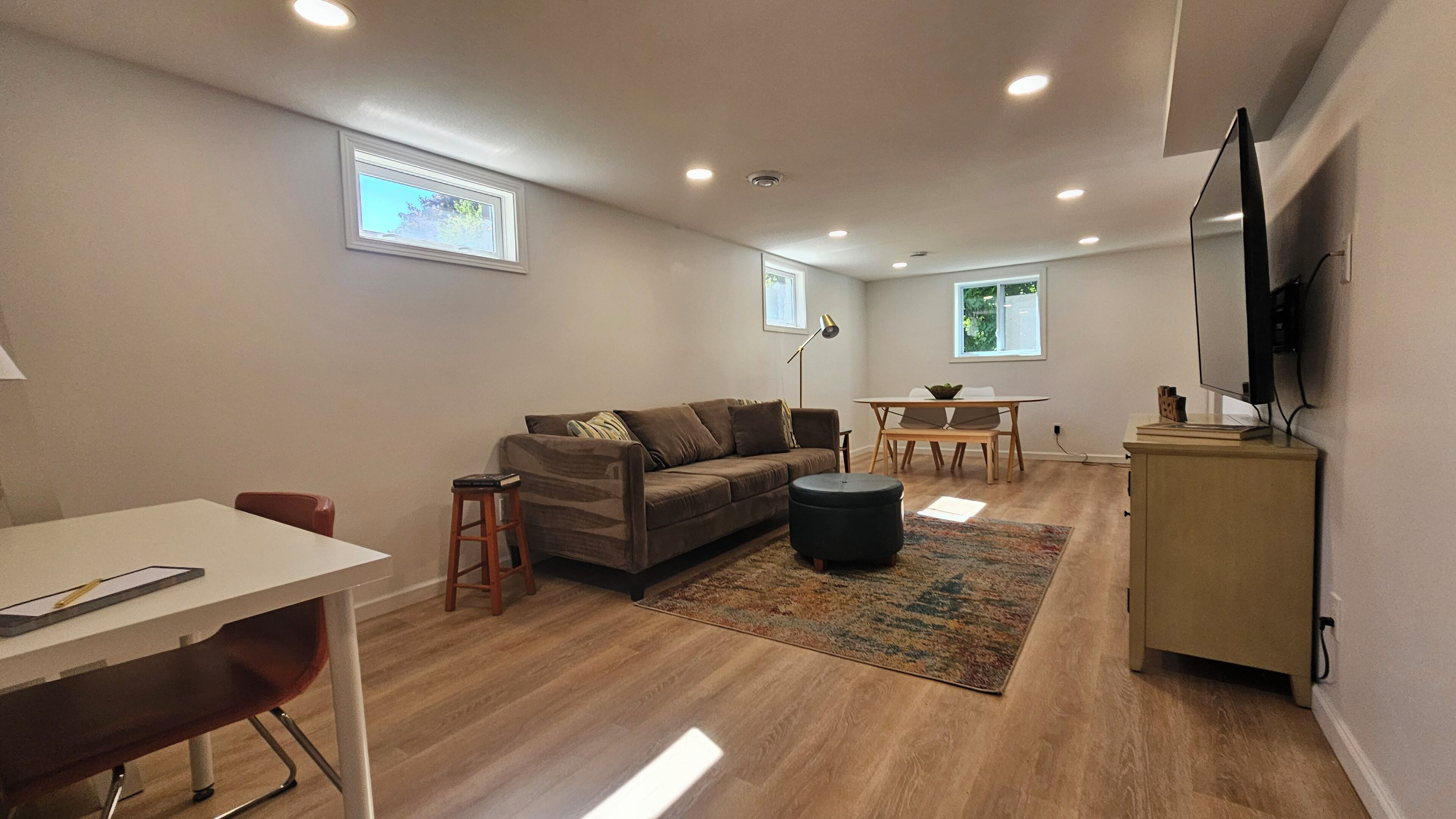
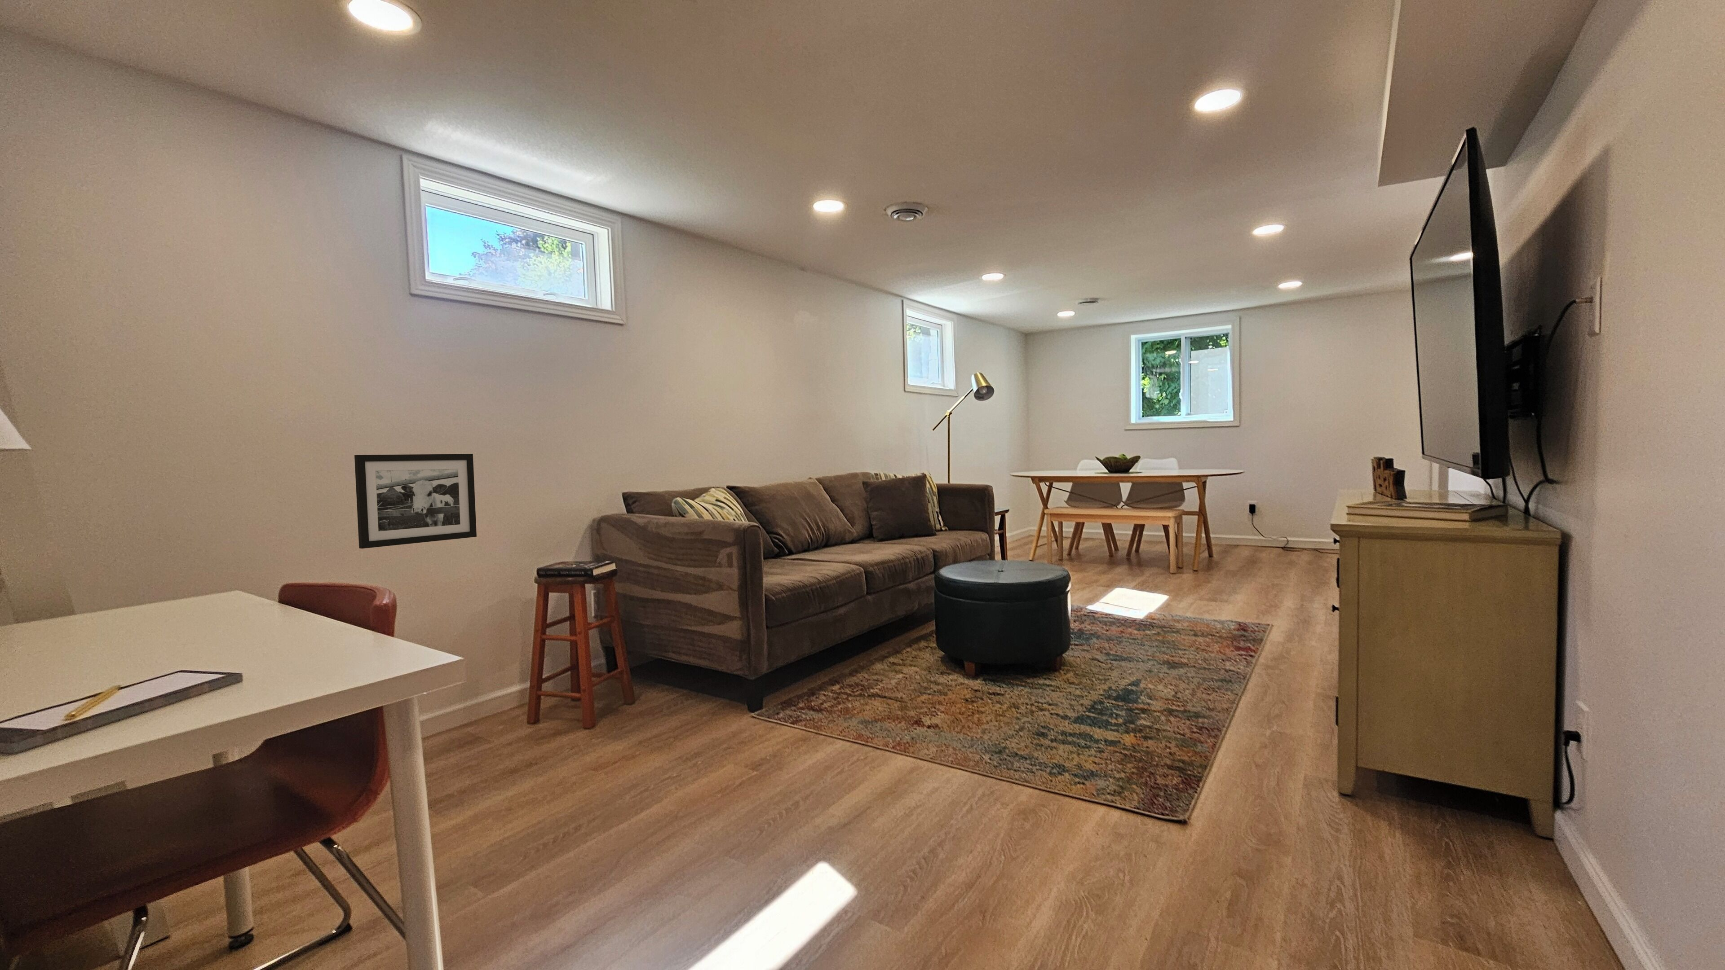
+ picture frame (419, 499)
